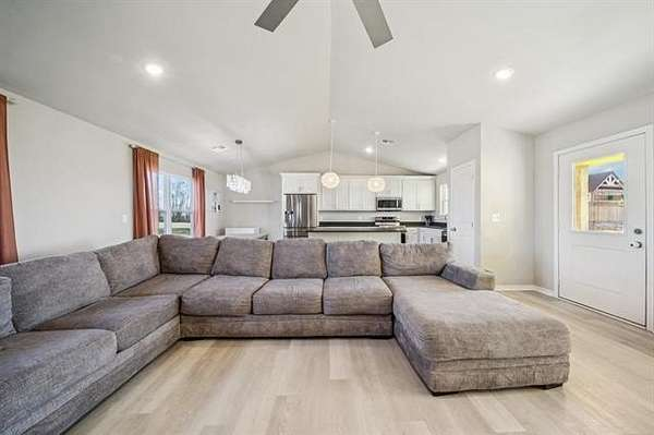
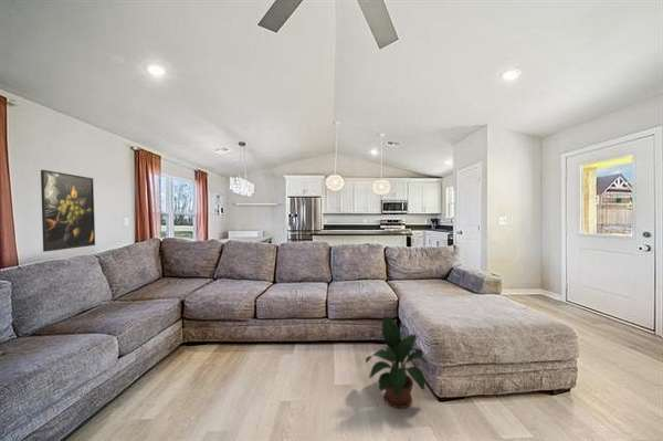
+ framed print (71, 211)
+ potted plant (399, 359)
